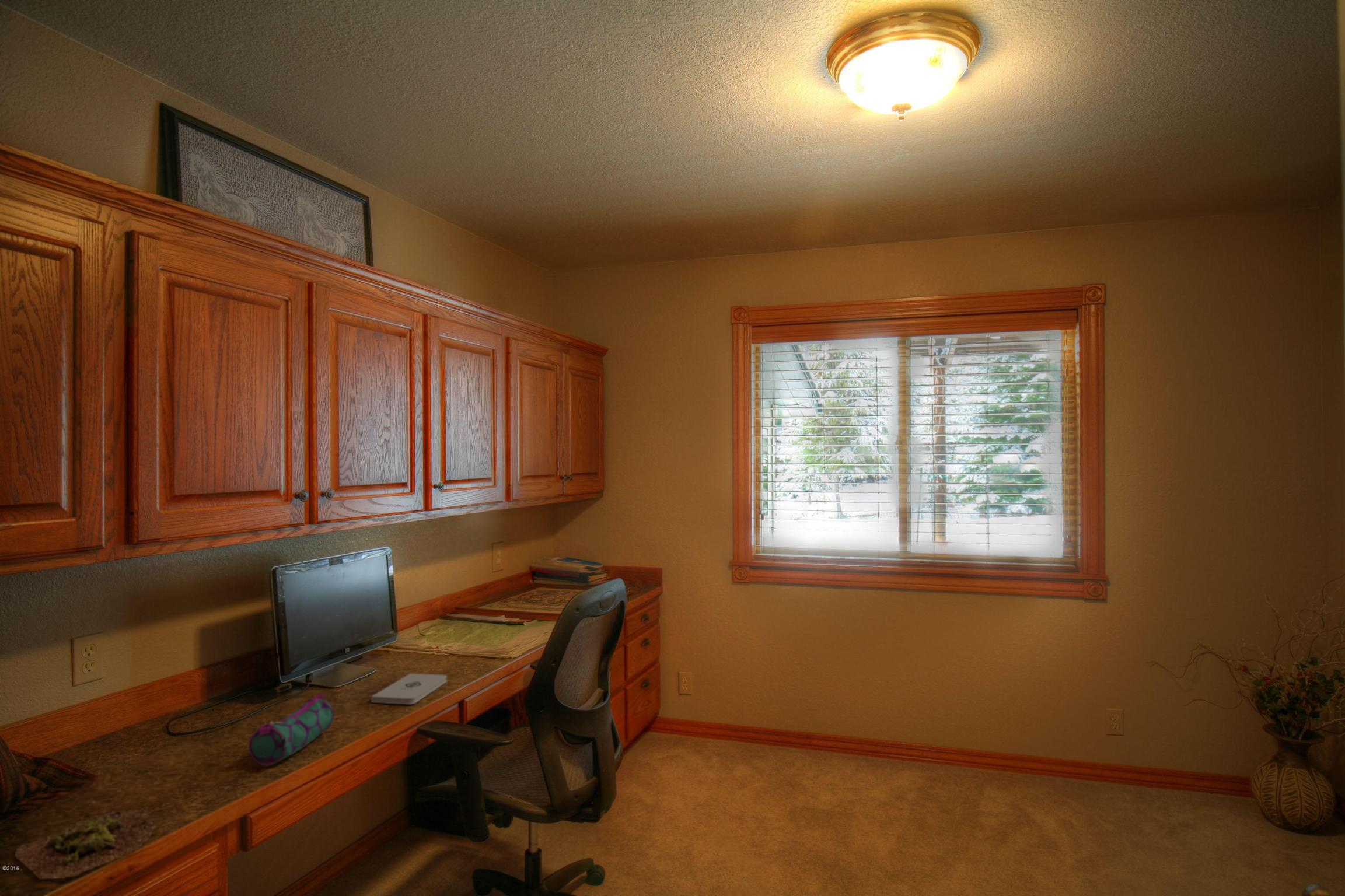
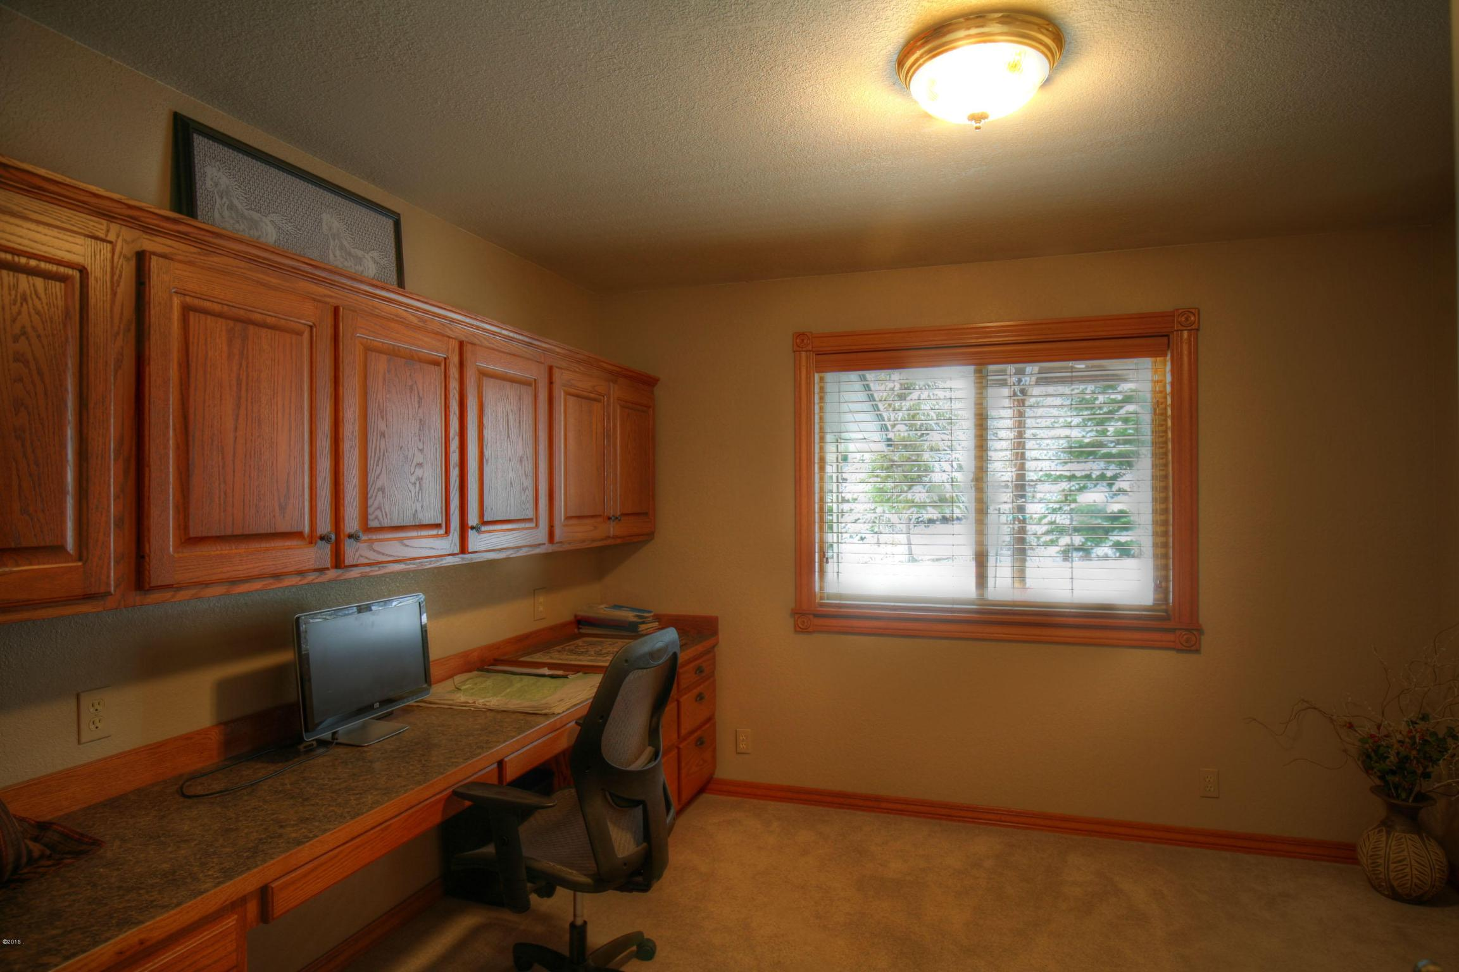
- pencil case (294, 729)
- notepad (411, 688)
- succulent plant (94, 834)
